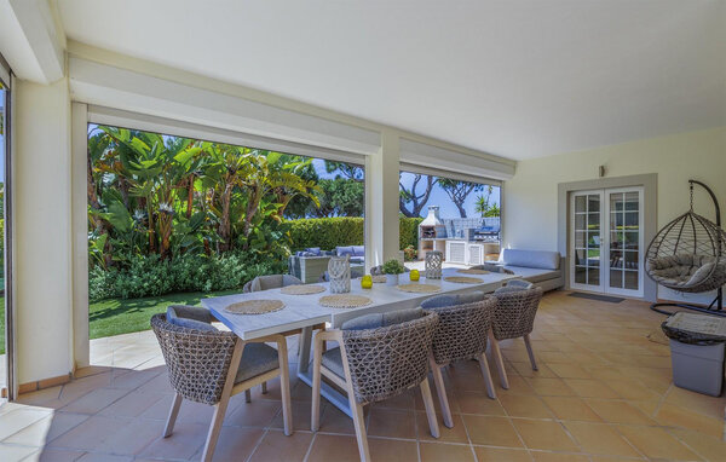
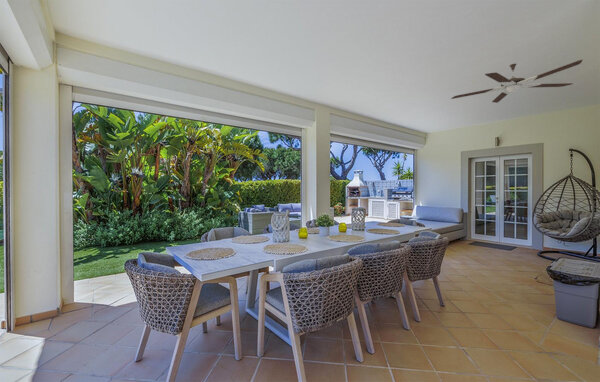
+ ceiling fan (507, 79)
